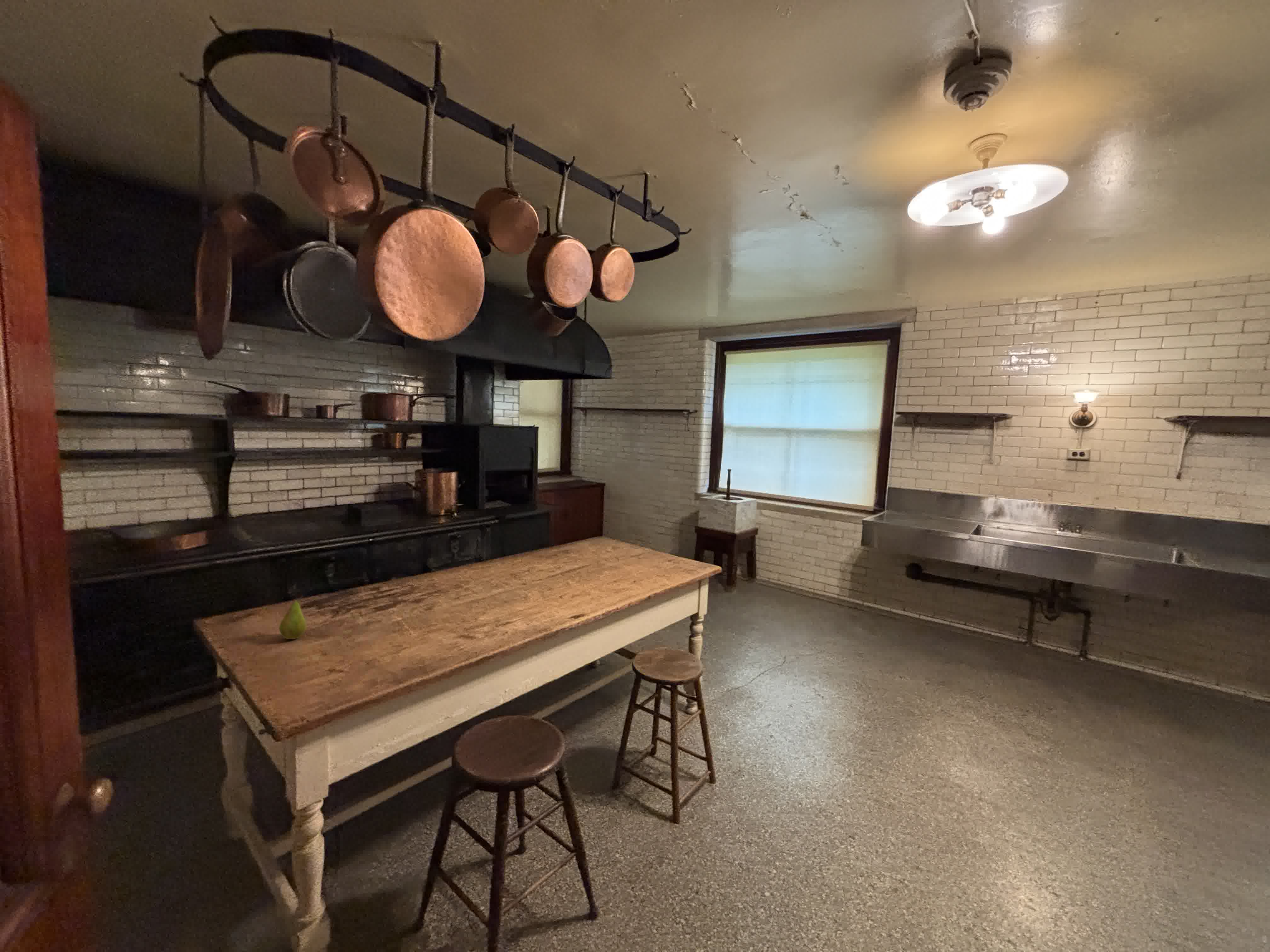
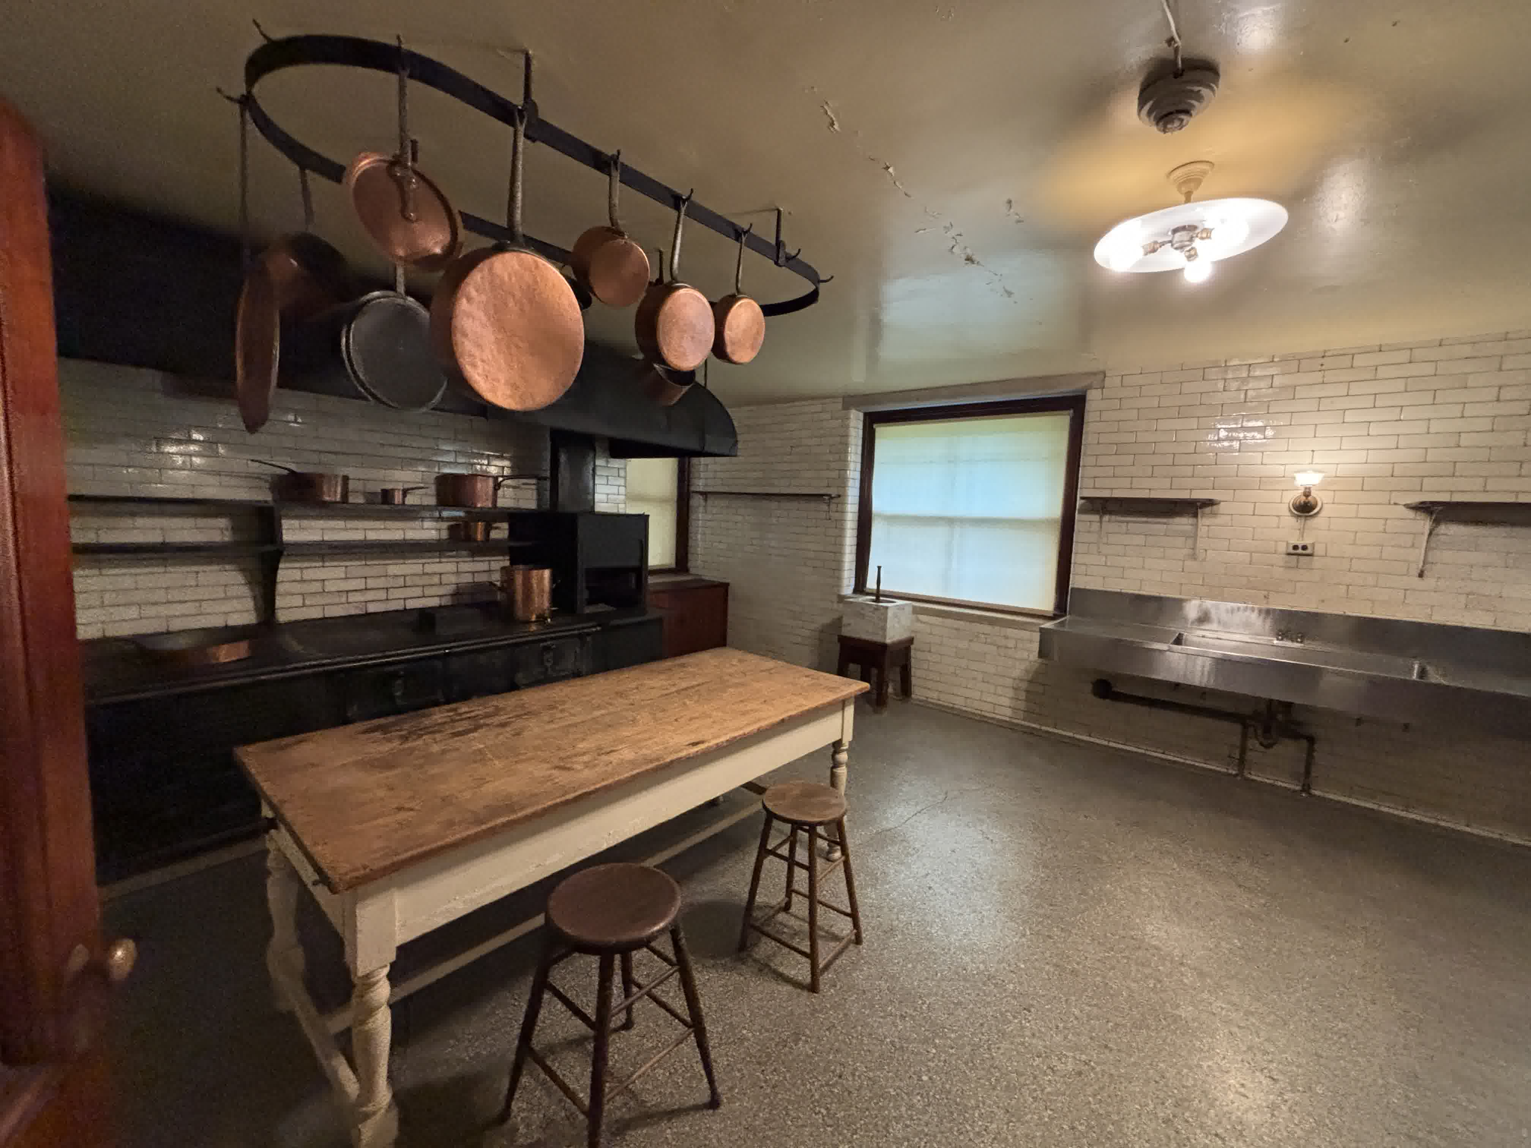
- fruit (293, 617)
